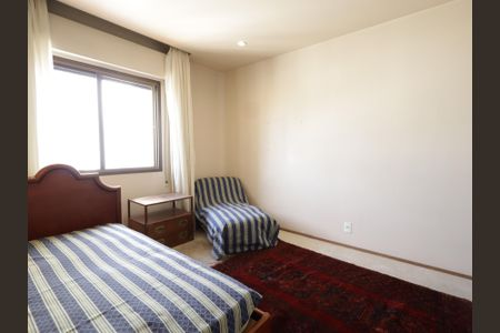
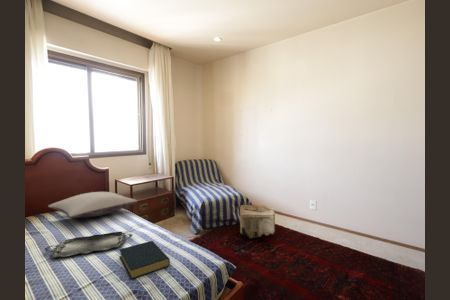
+ pillow (94, 203)
+ serving tray (91, 243)
+ pouf (255, 221)
+ hardback book (143, 257)
